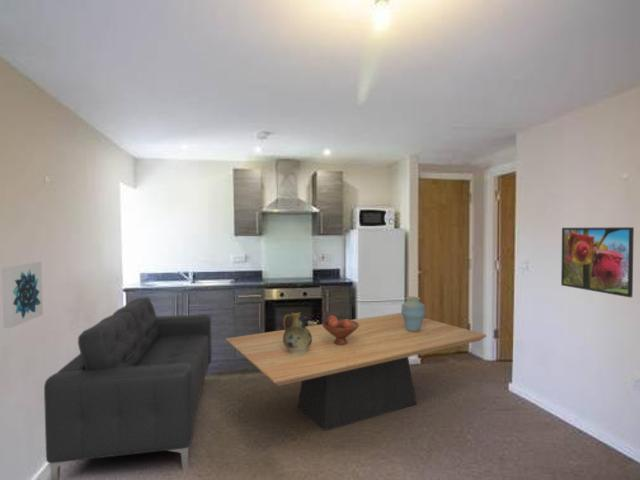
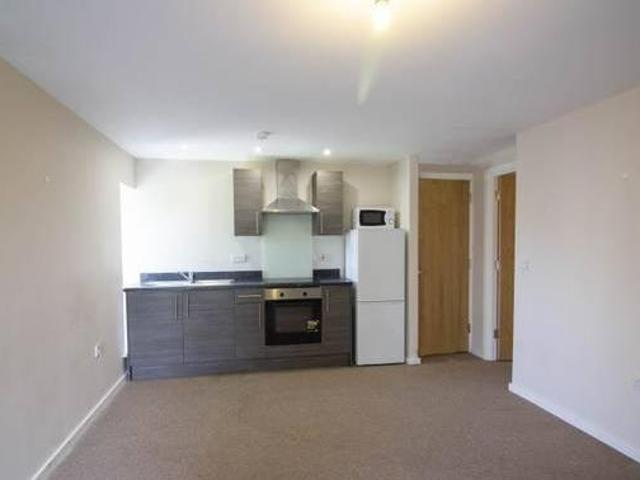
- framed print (593, 259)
- wall art (23, 292)
- ceramic jug (297, 331)
- dining table (357, 371)
- vase (413, 313)
- sofa (151, 362)
- fruit bowl (340, 329)
